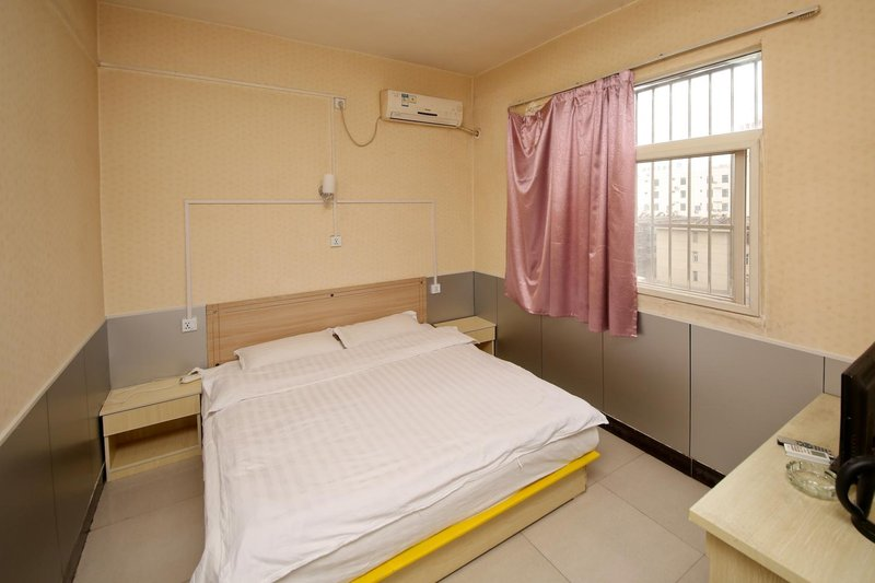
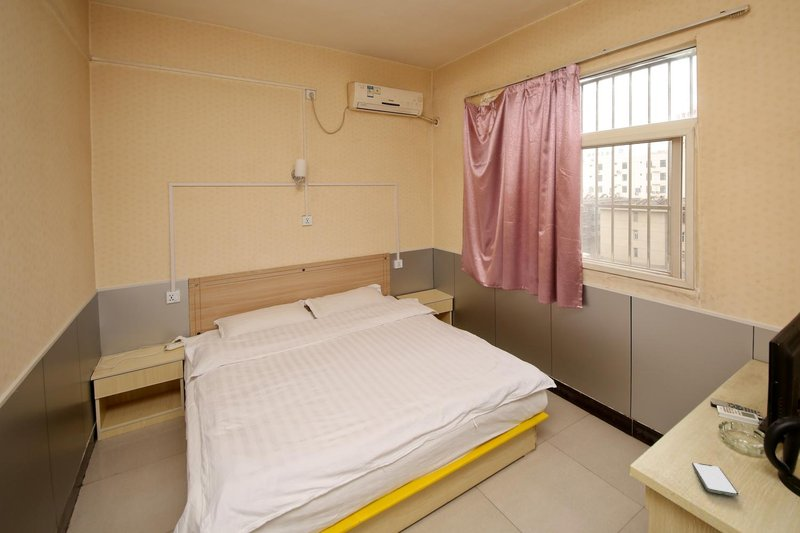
+ smartphone (713, 478)
